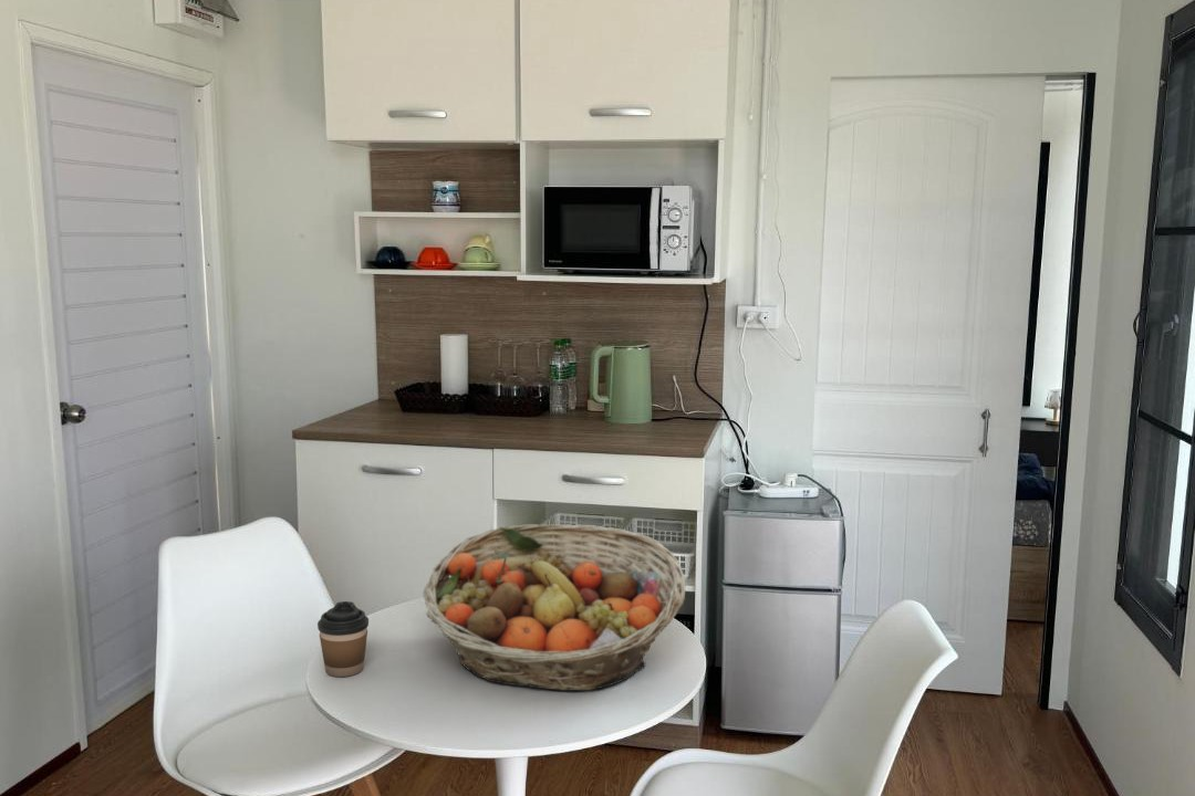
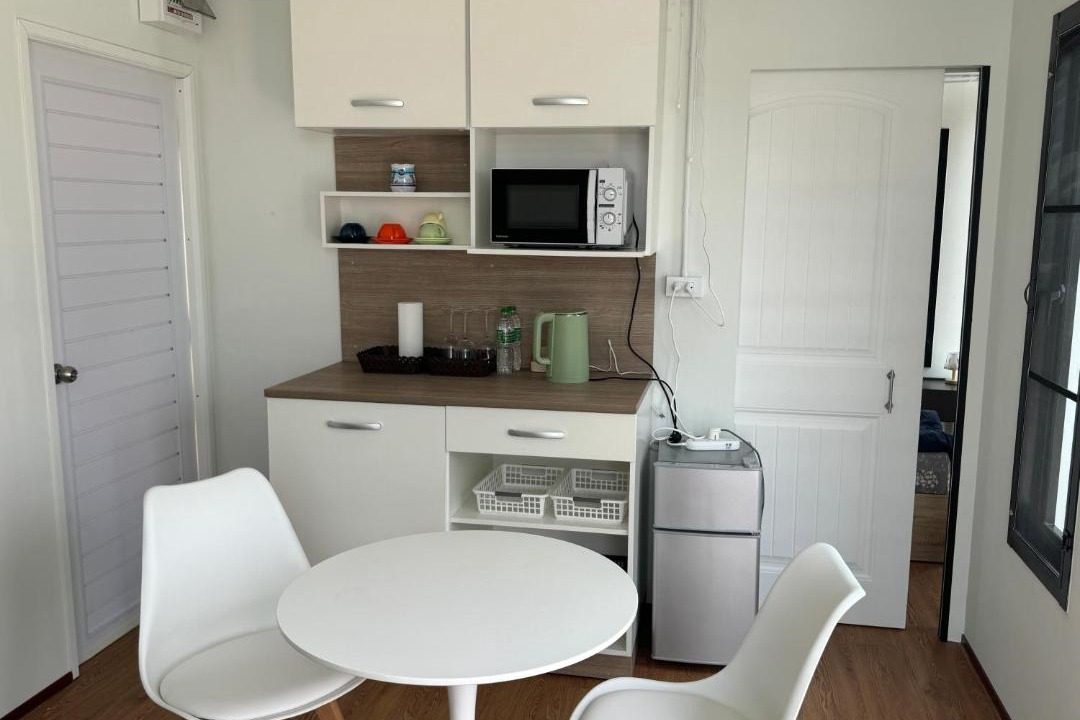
- fruit basket (553, 603)
- coffee cup (343, 638)
